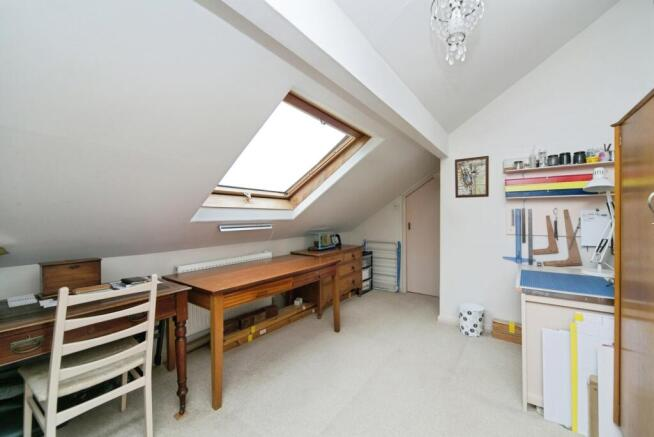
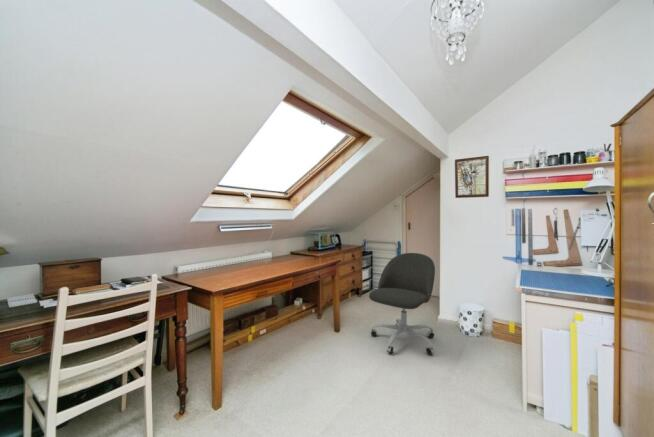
+ office chair (403, 298)
